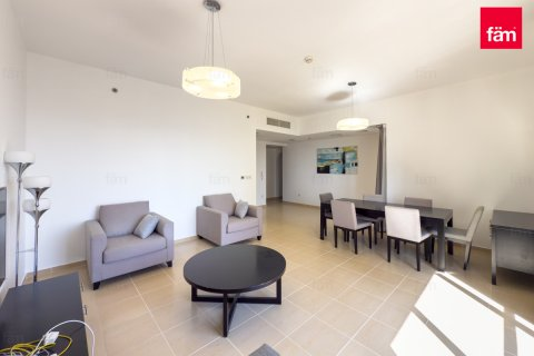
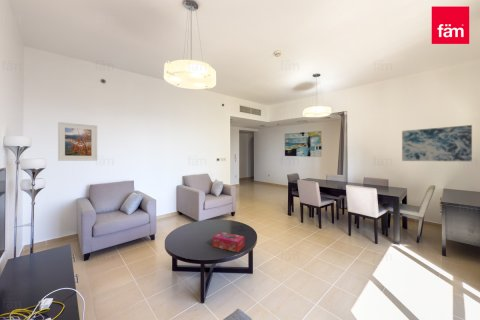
+ tissue box (228, 241)
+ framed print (78, 142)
+ wall art (433, 144)
